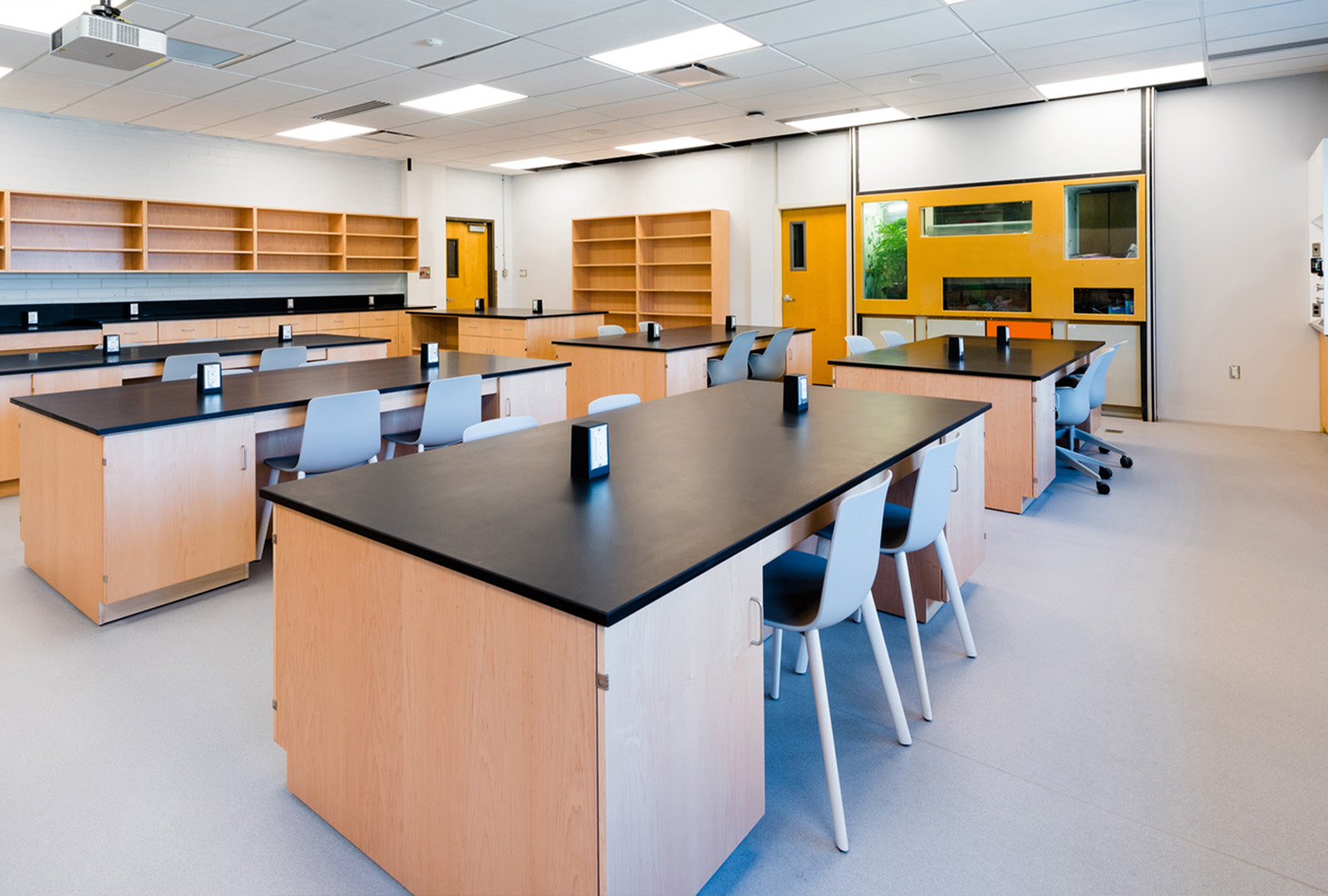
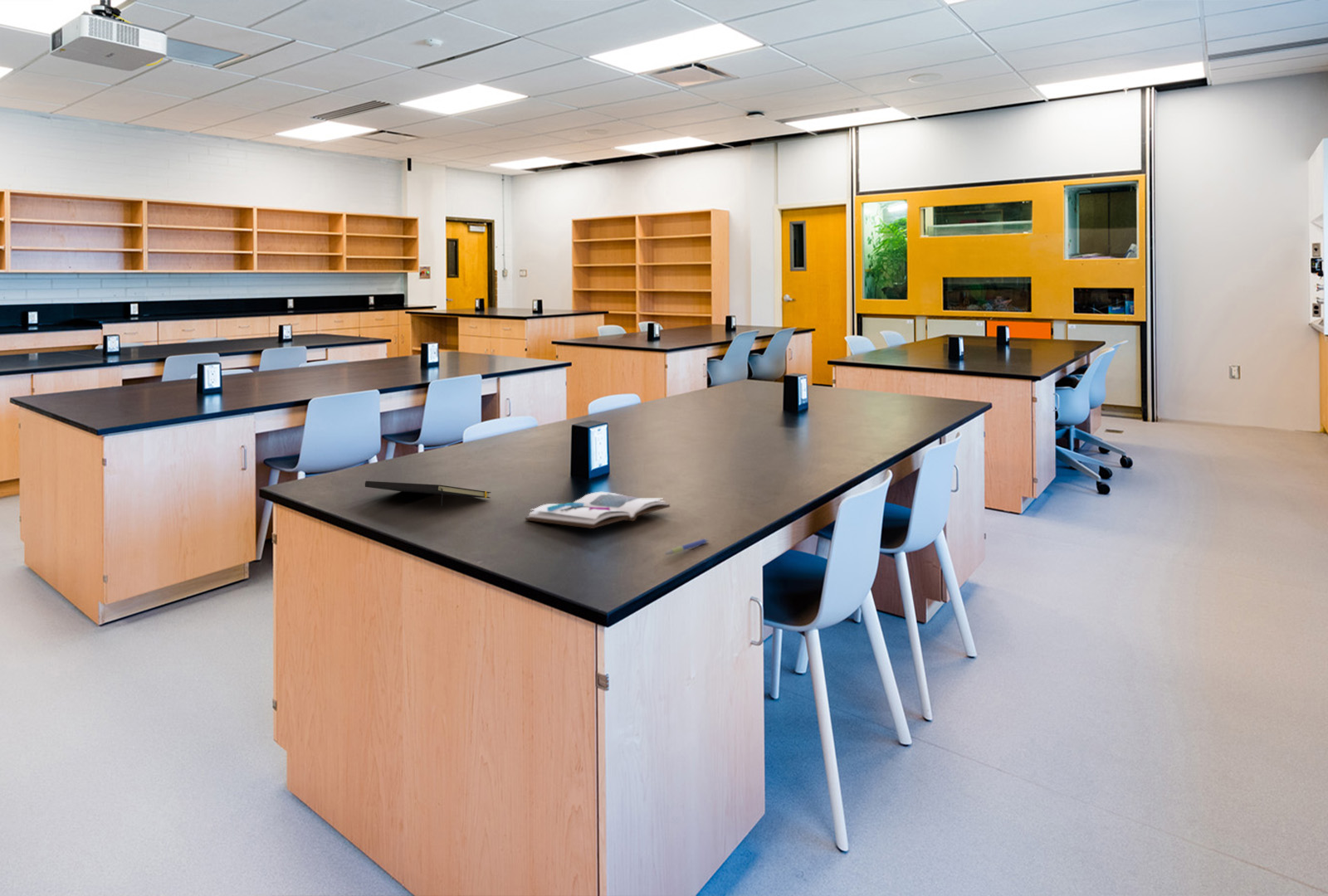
+ pen (686, 547)
+ book (598, 508)
+ notepad (428, 489)
